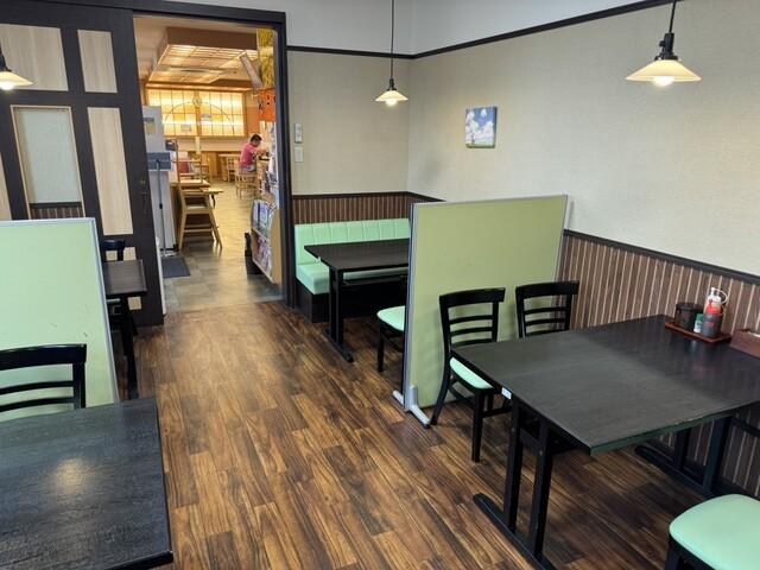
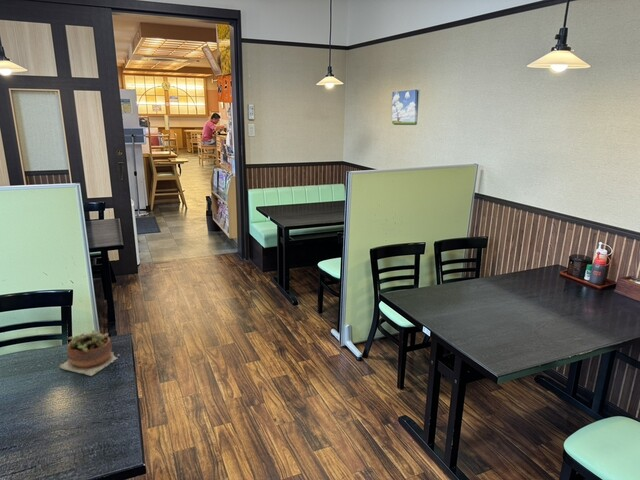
+ succulent plant (89, 345)
